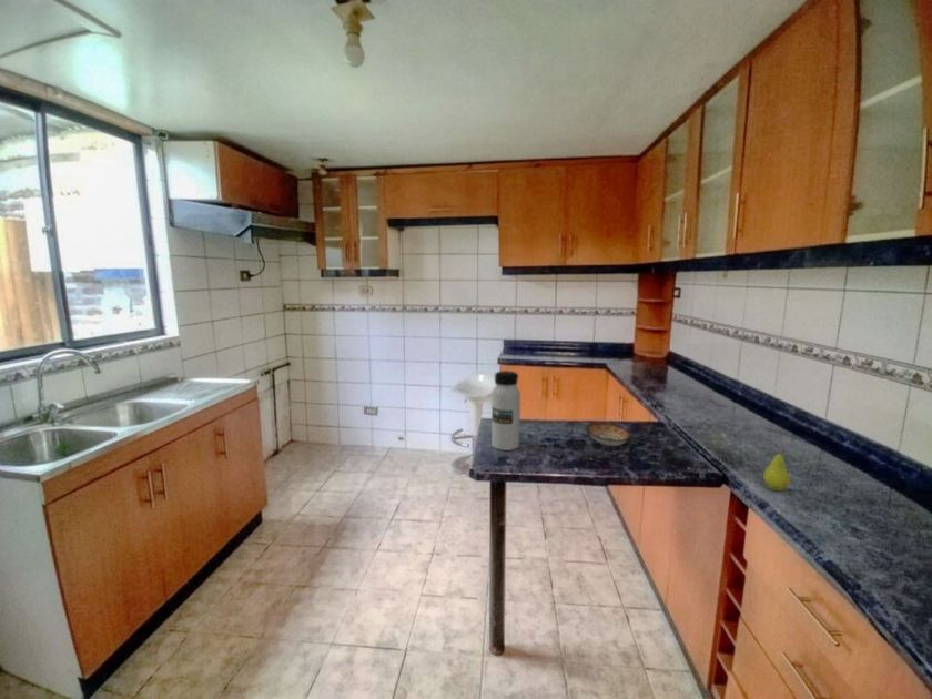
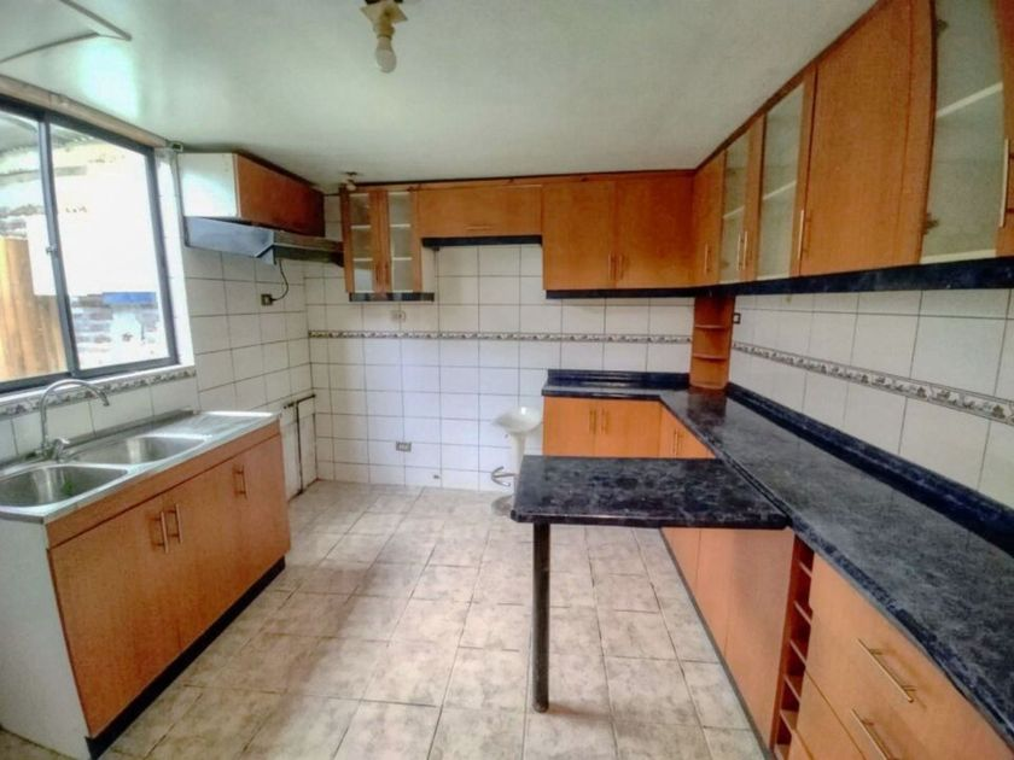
- water bottle (505, 409)
- bowl (607, 437)
- fruit (777, 468)
